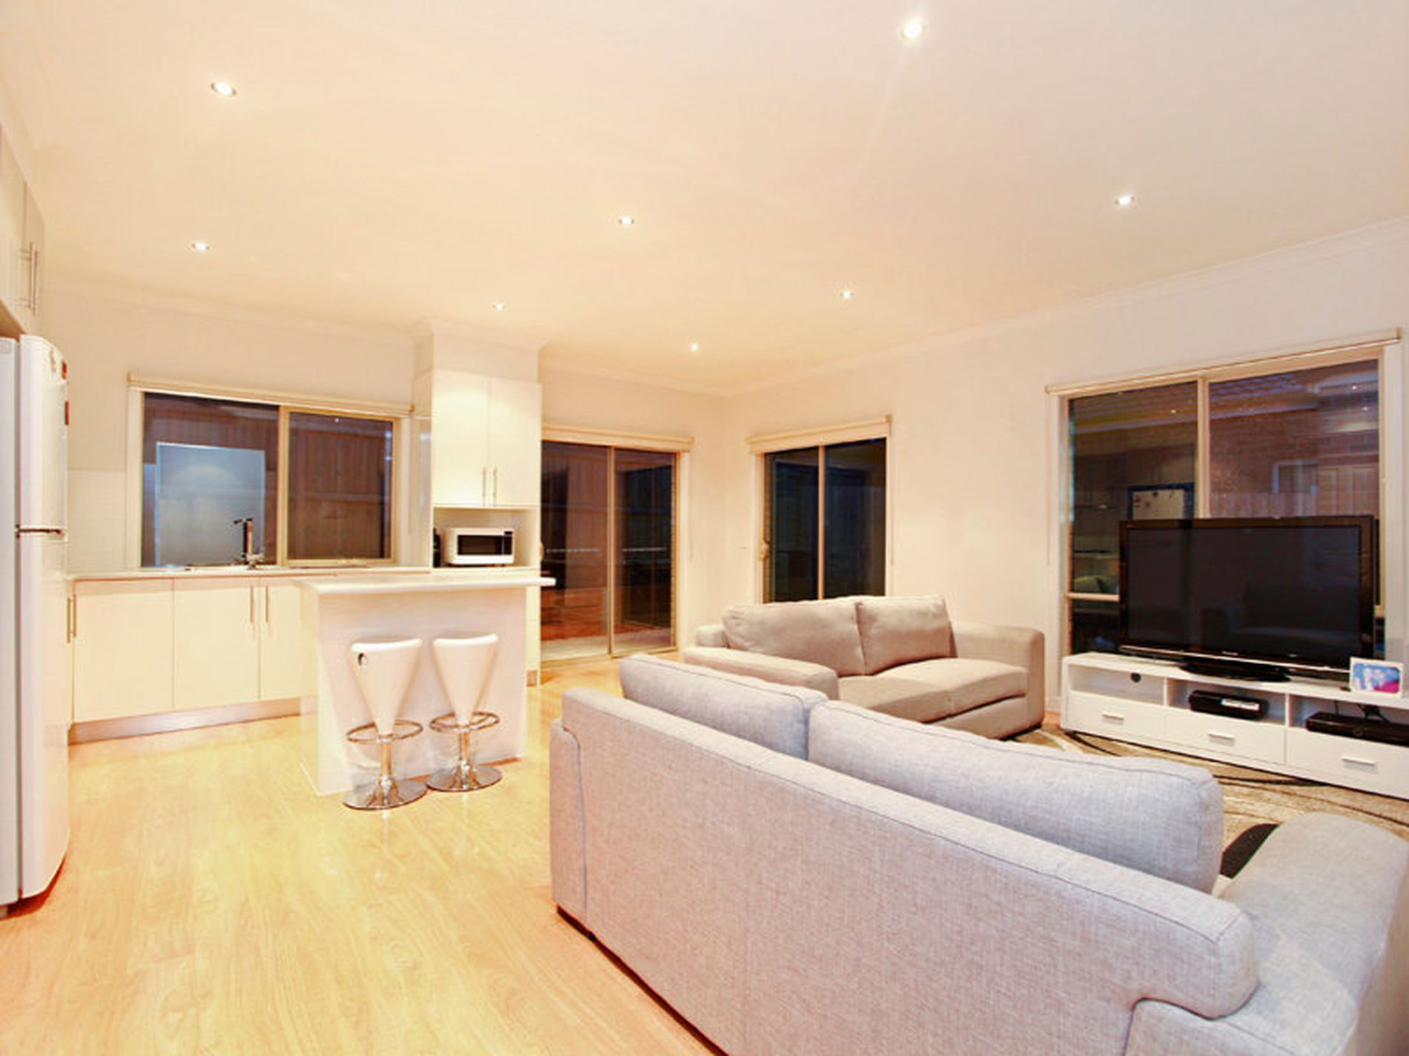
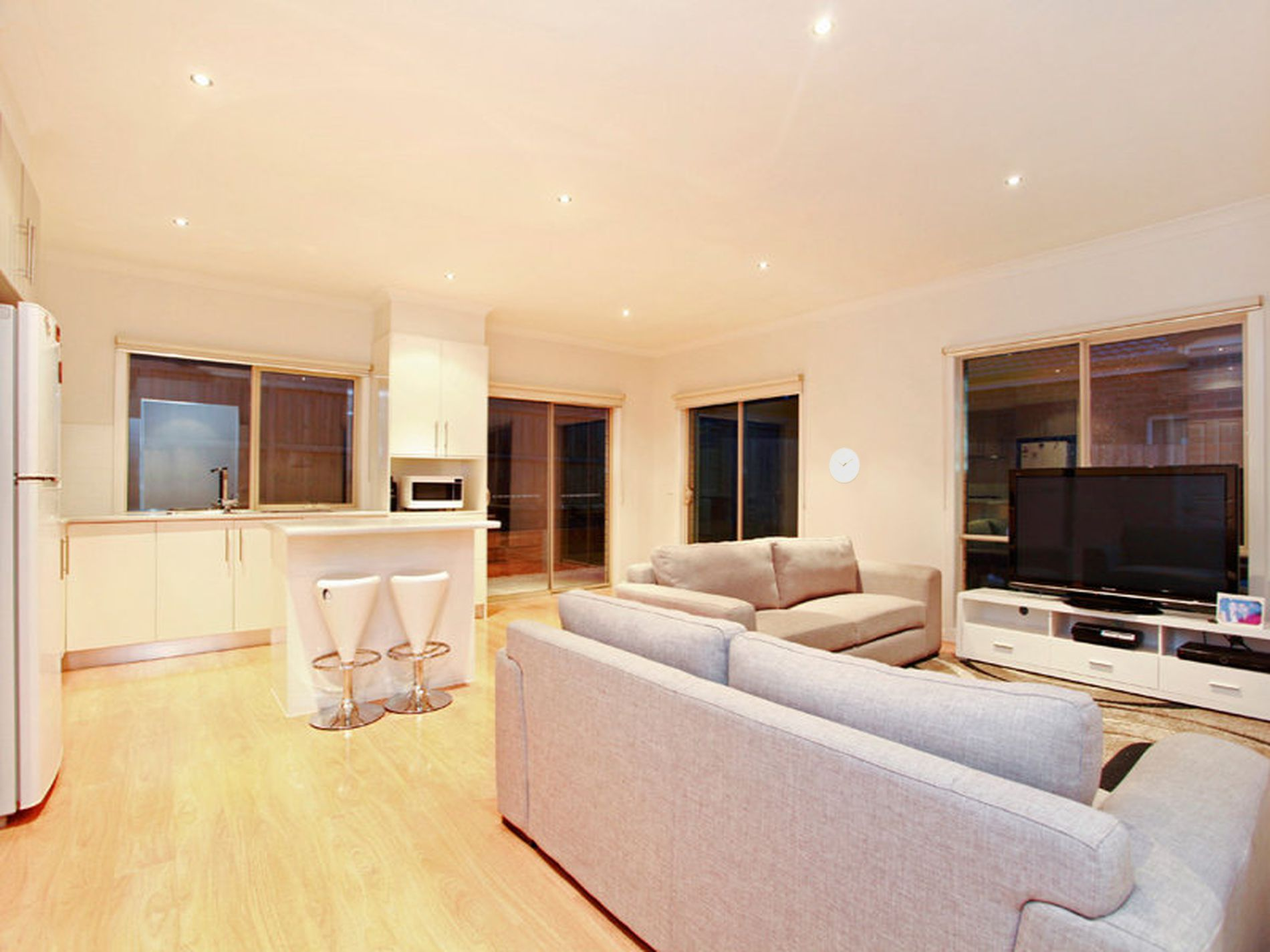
+ wall clock (844, 466)
